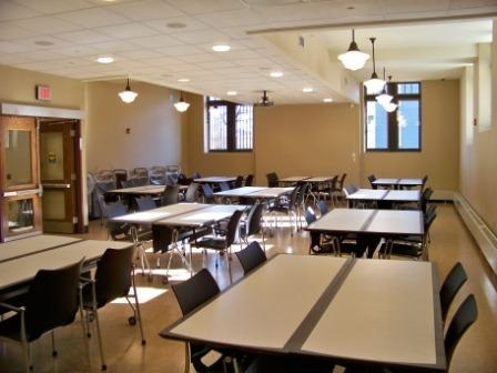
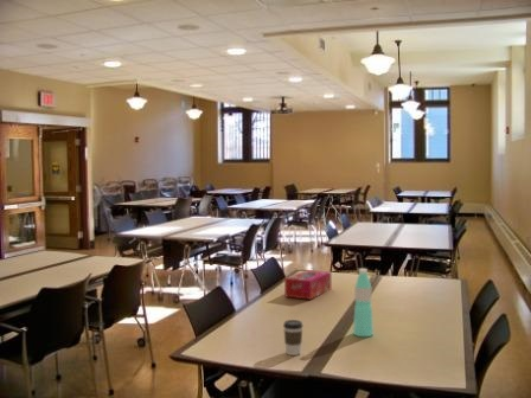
+ coffee cup (293, 336)
+ tissue box (308, 283)
+ water bottle (363, 301)
